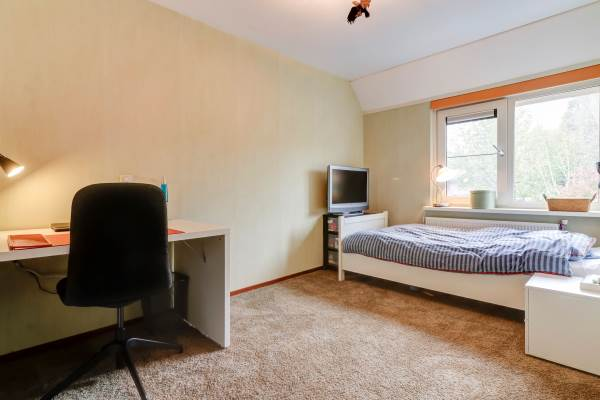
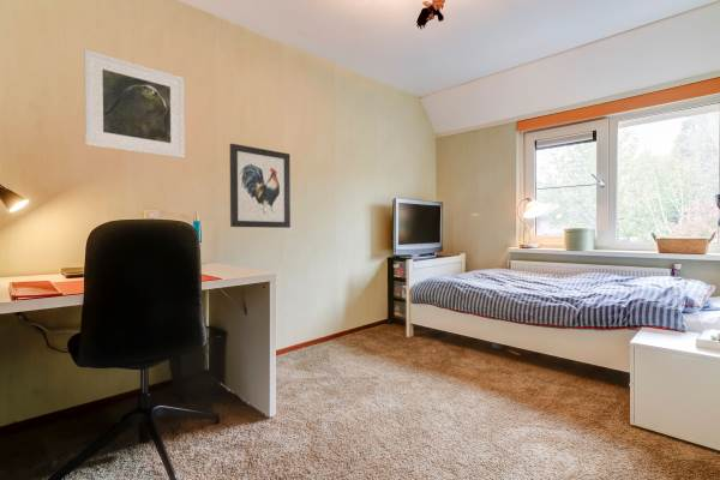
+ wall art (262, 187)
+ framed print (138, 108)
